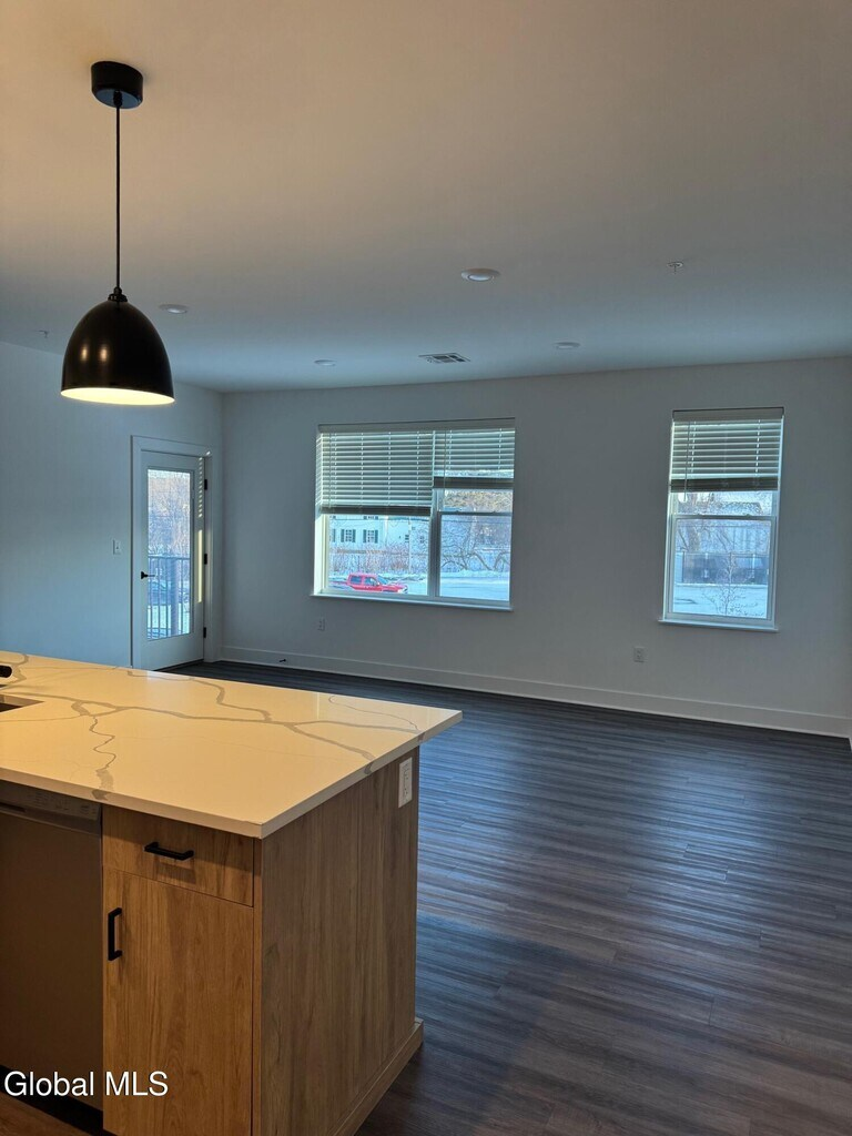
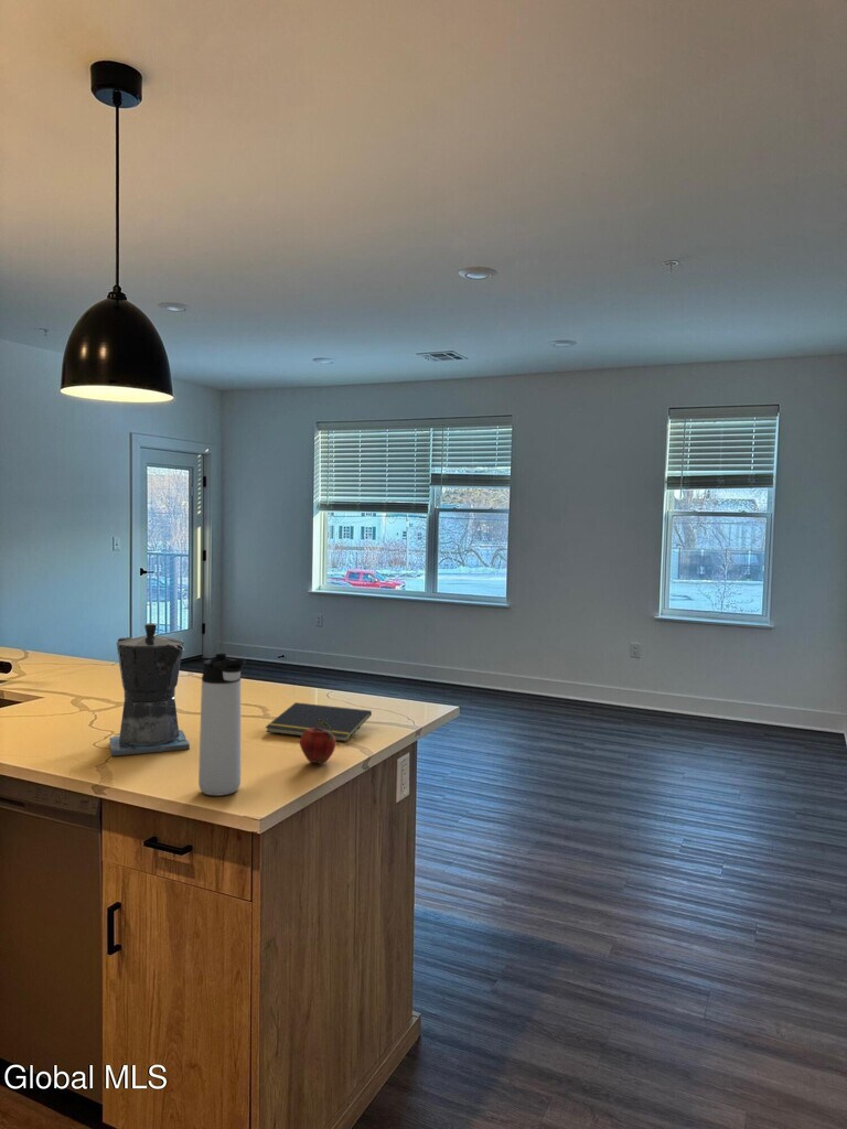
+ thermos bottle (224, 724)
+ fruit (319, 741)
+ notepad (320, 720)
+ coffee maker (149, 682)
